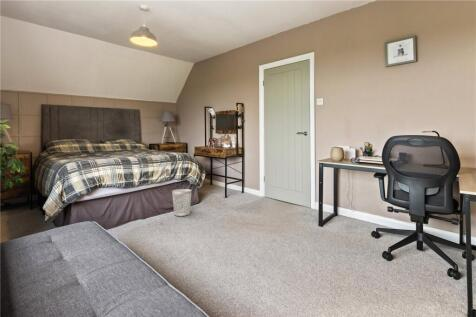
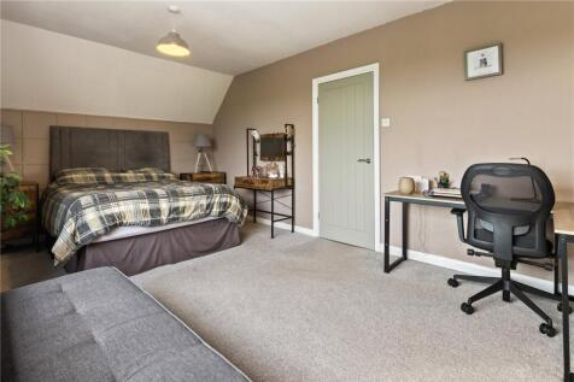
- wastebasket (181, 202)
